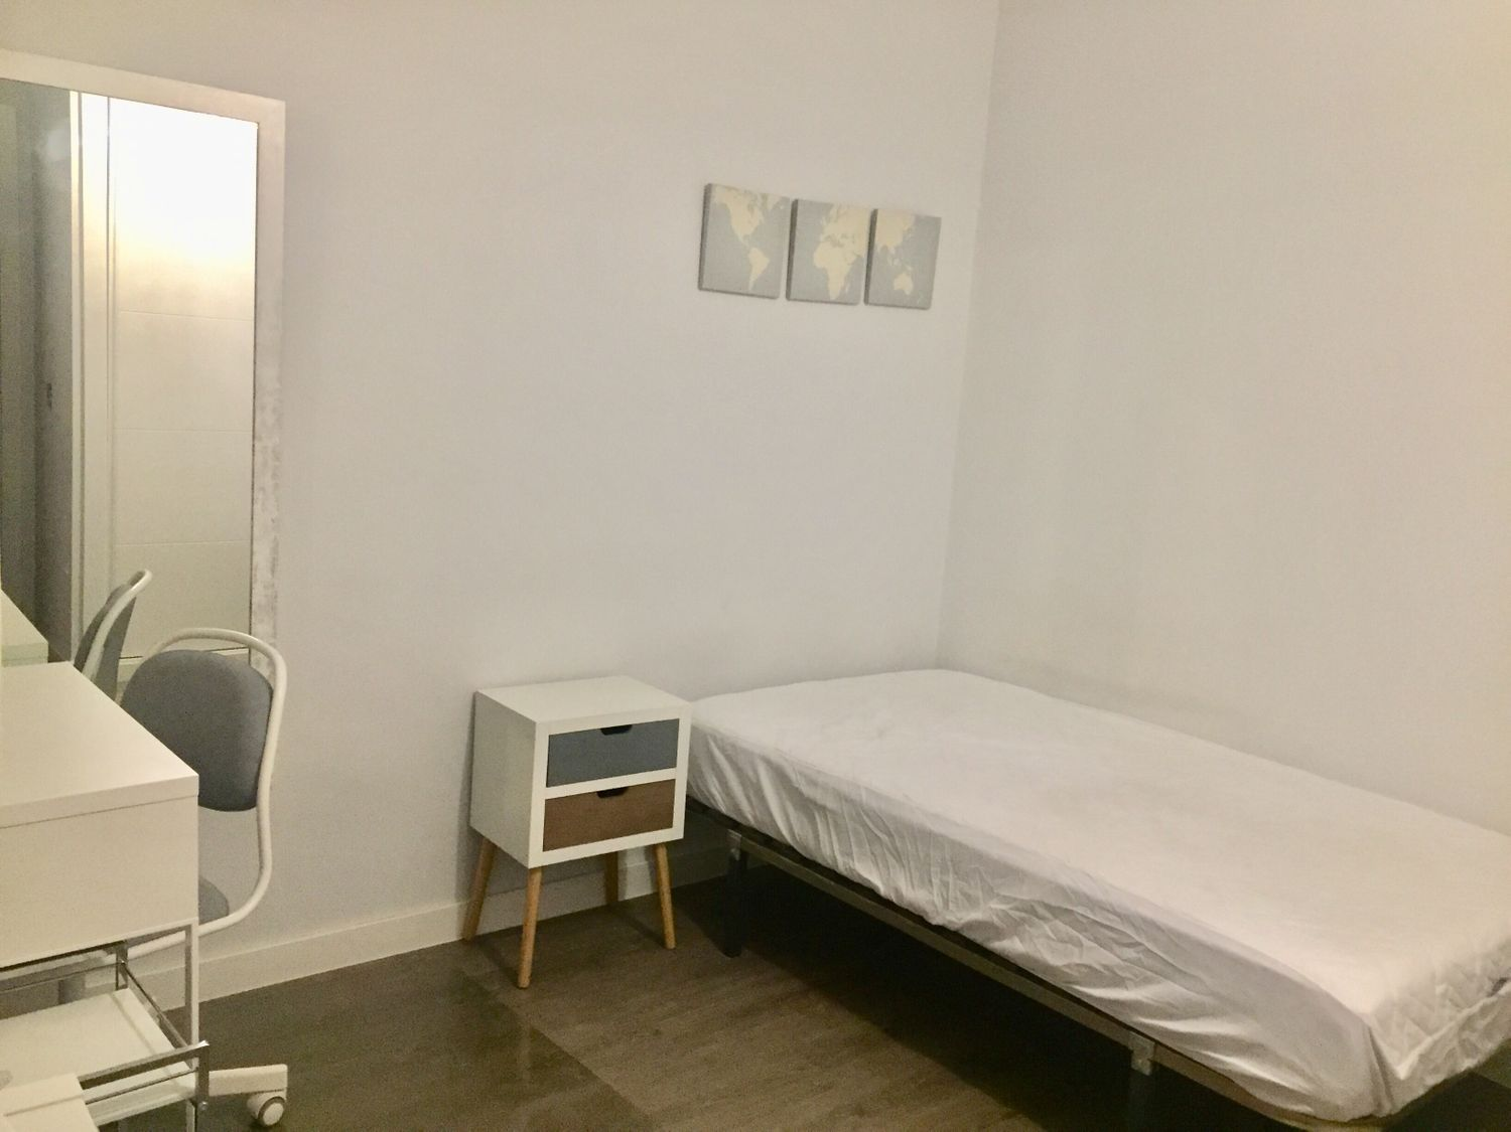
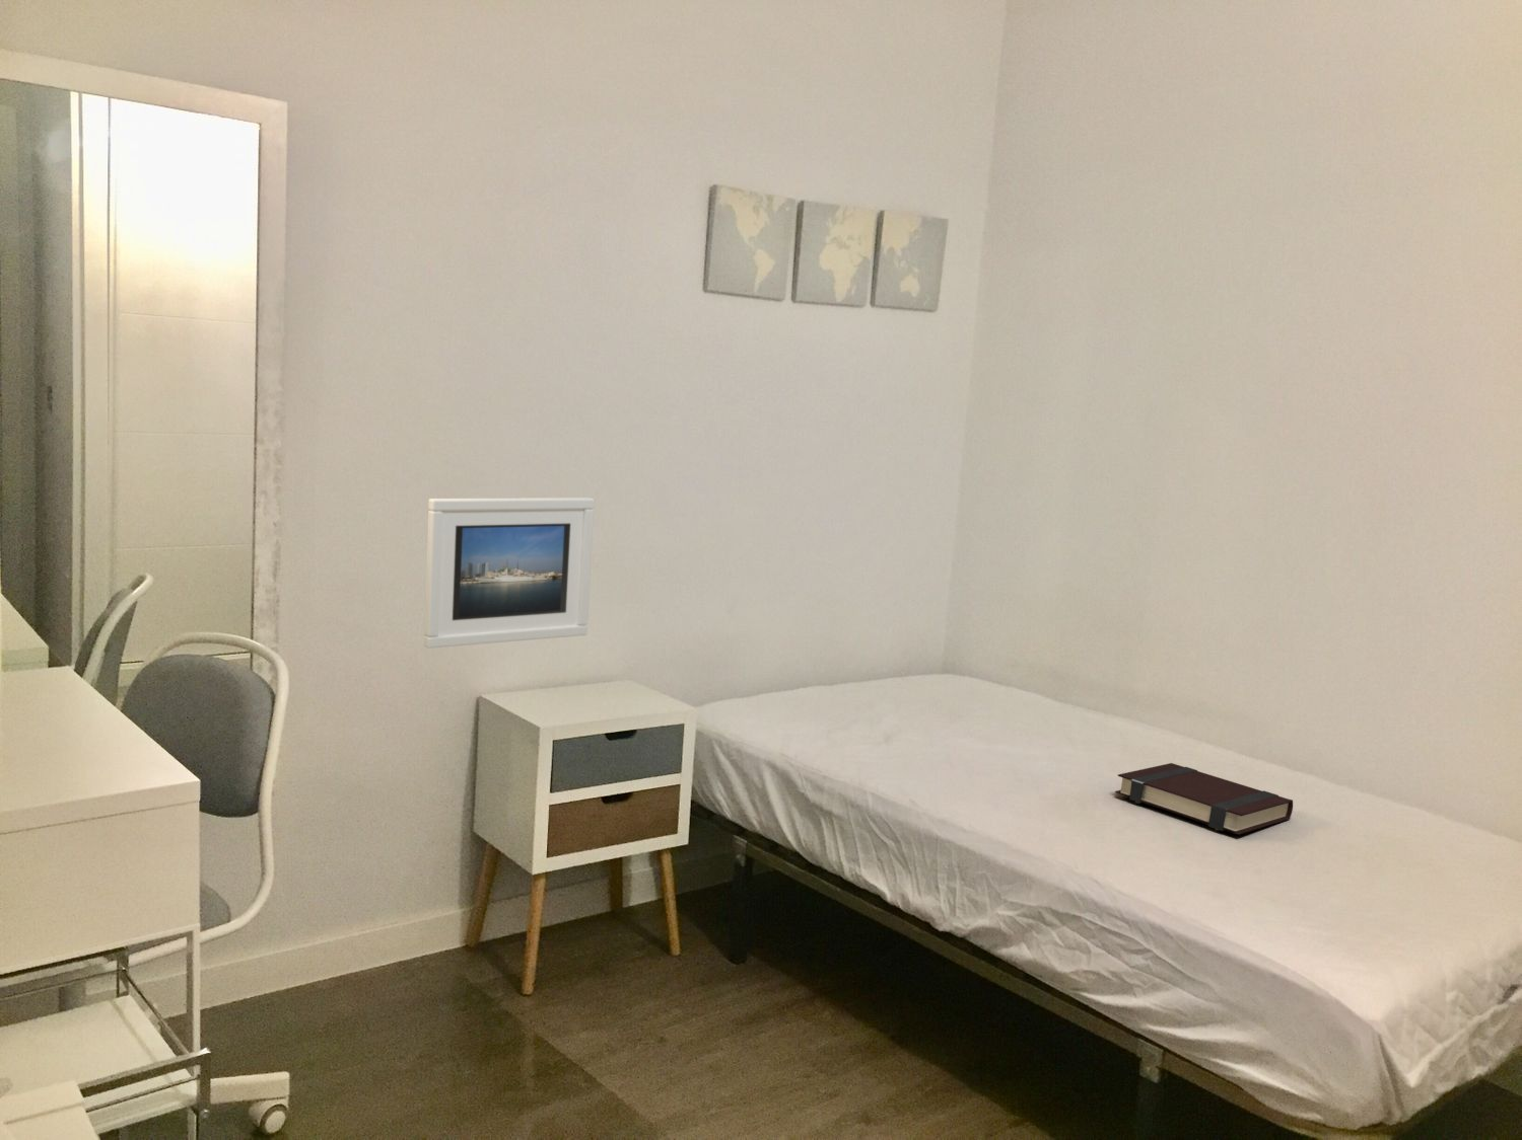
+ book (1203, 795)
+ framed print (512, 570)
